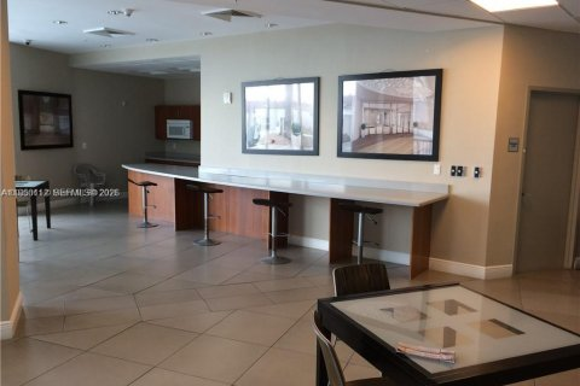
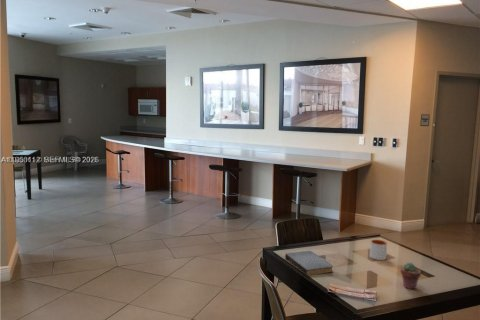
+ mug (379, 248)
+ book (308, 262)
+ potted succulent (410, 274)
